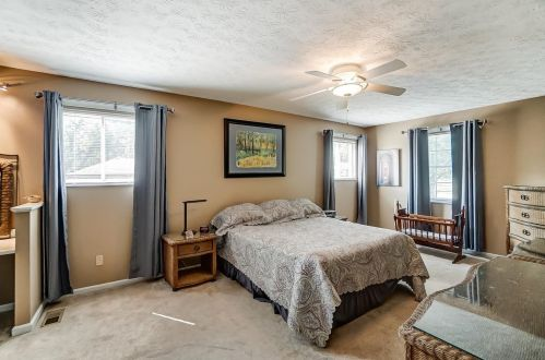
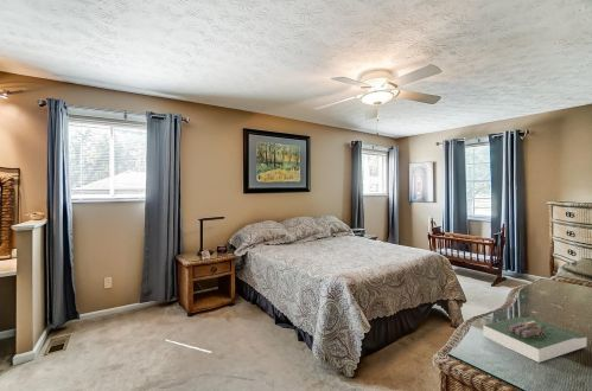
+ book (533, 331)
